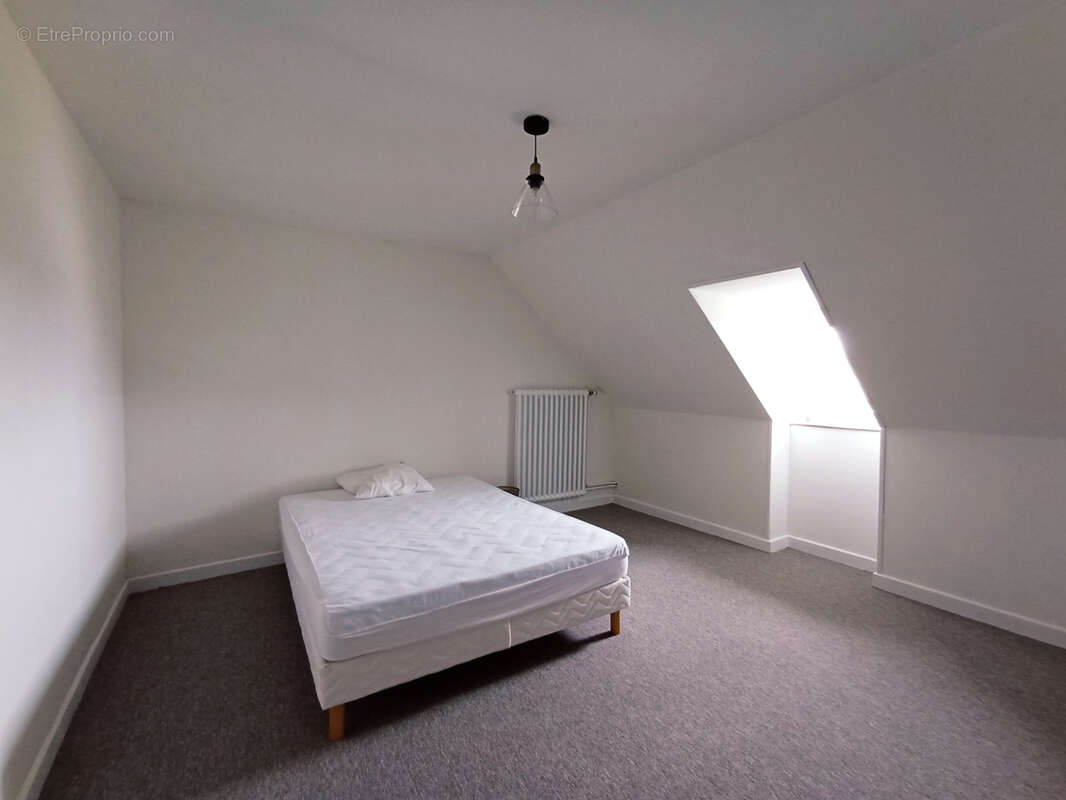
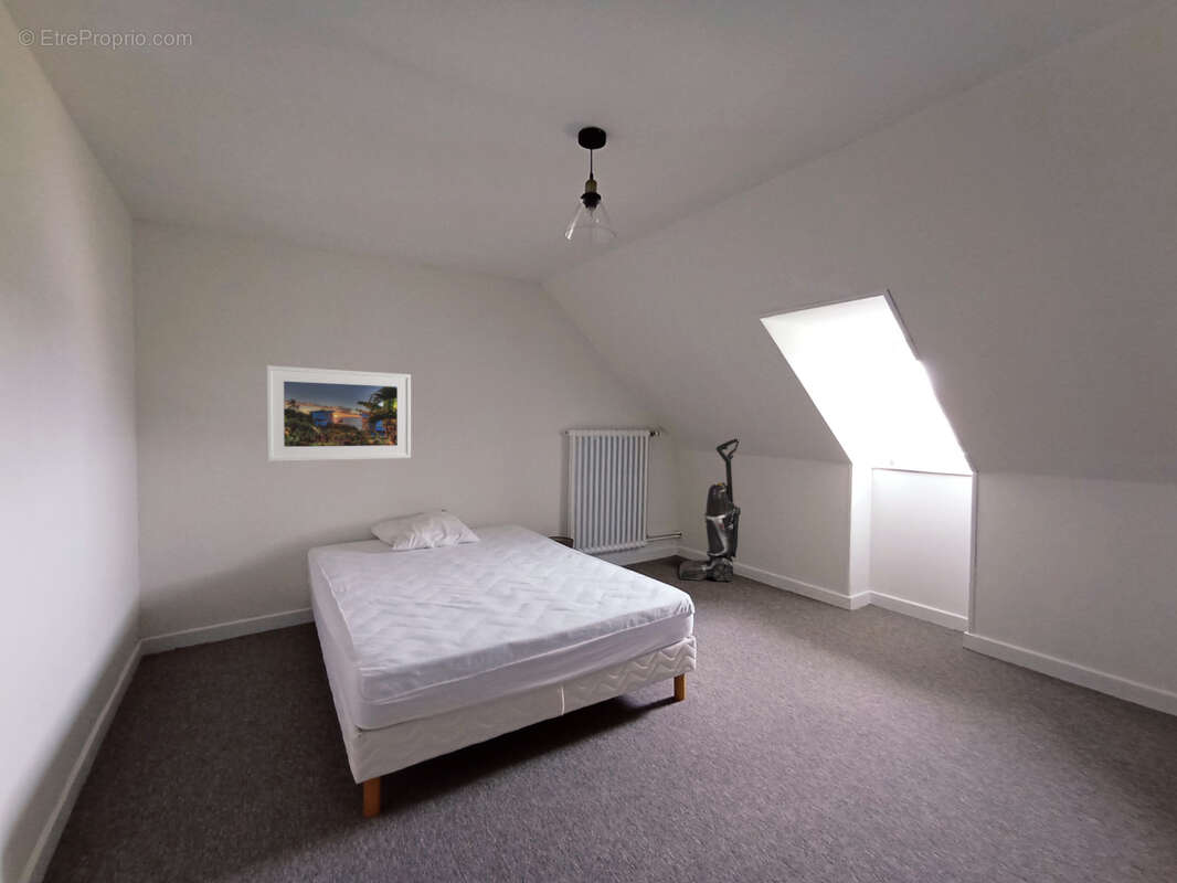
+ vacuum cleaner (707, 507)
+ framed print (343, 415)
